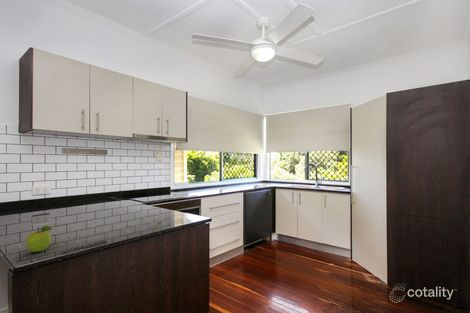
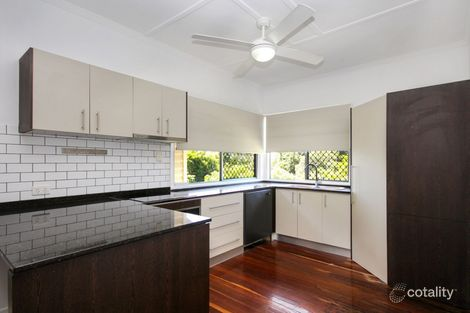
- fruit (40, 238)
